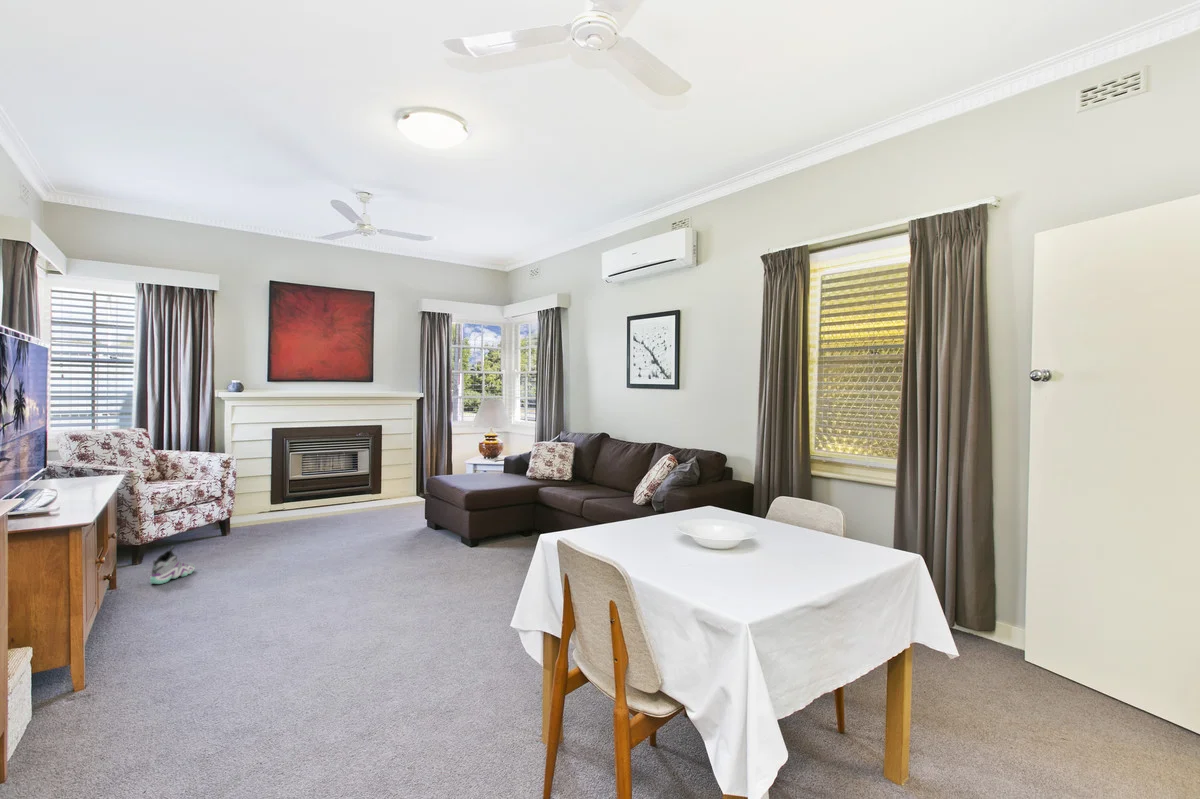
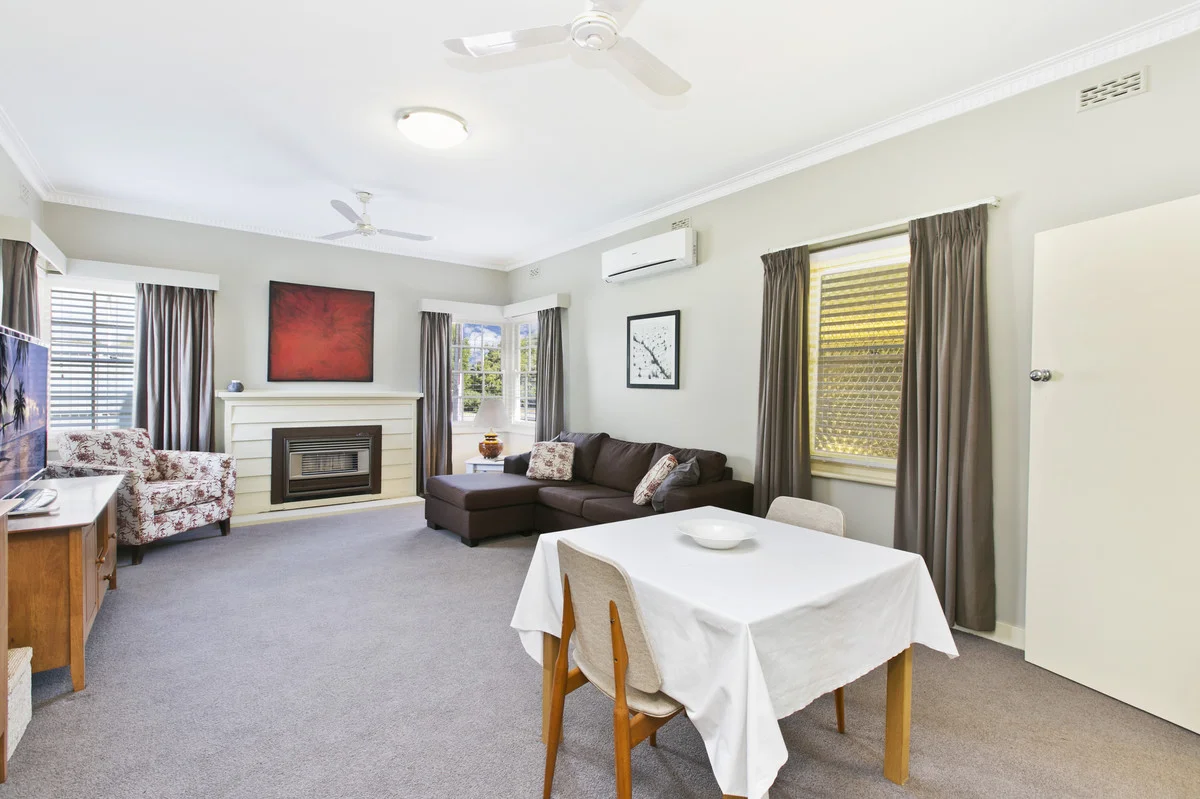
- sneaker (174, 561)
